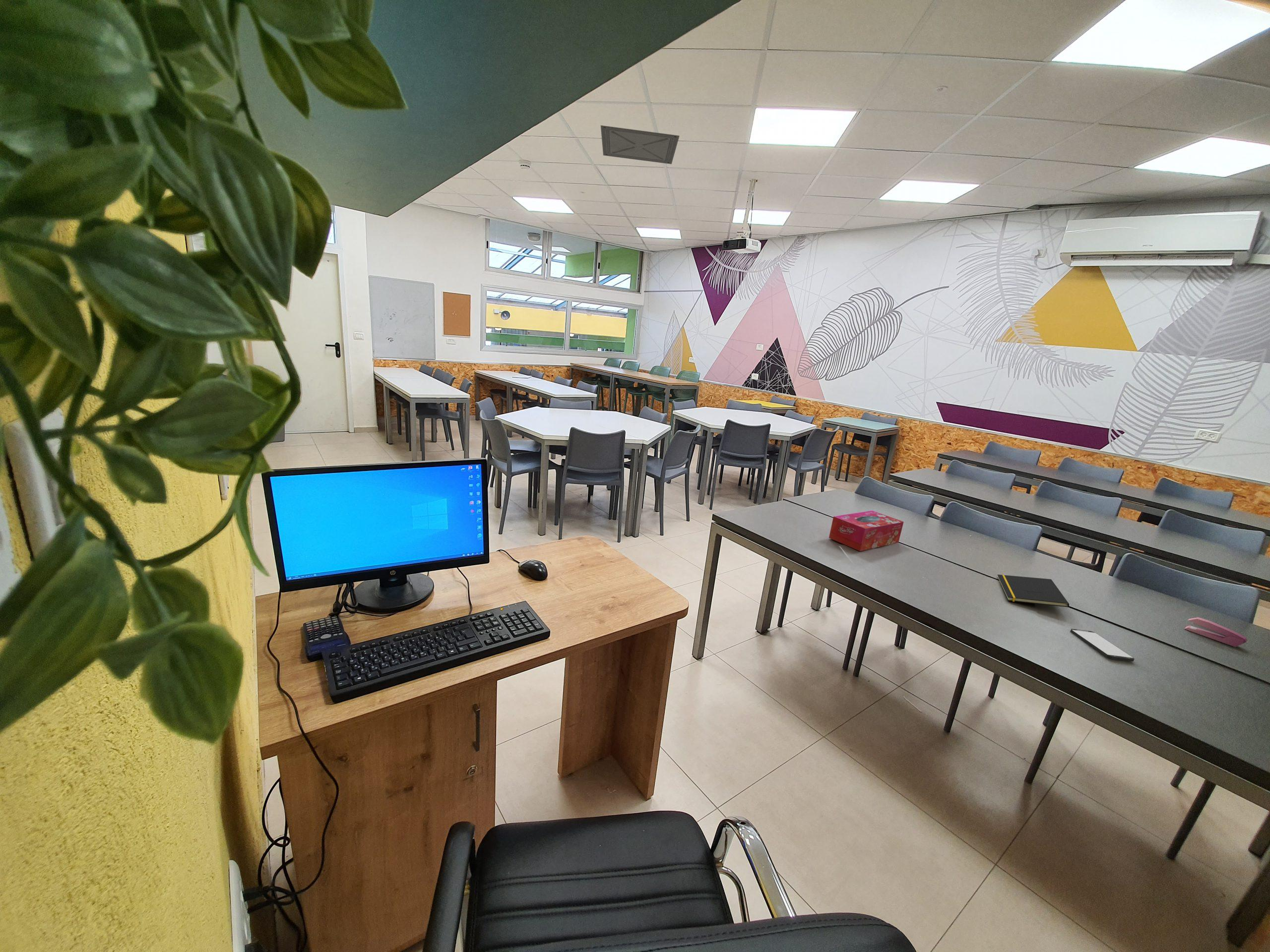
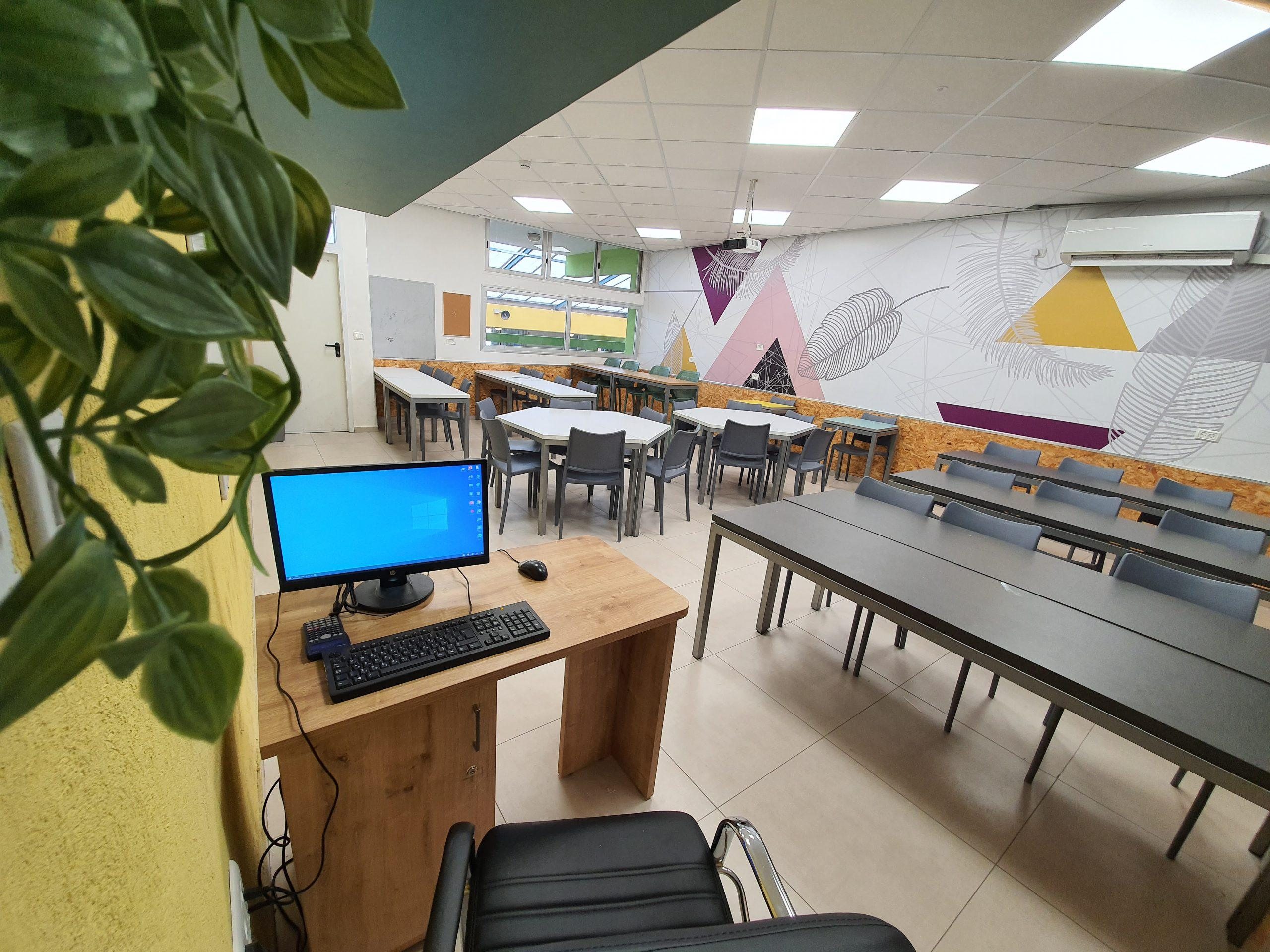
- tissue box (866, 530)
- notepad (1030, 590)
- stapler (1216, 631)
- smartphone (1100, 644)
- ceiling vent (638, 146)
